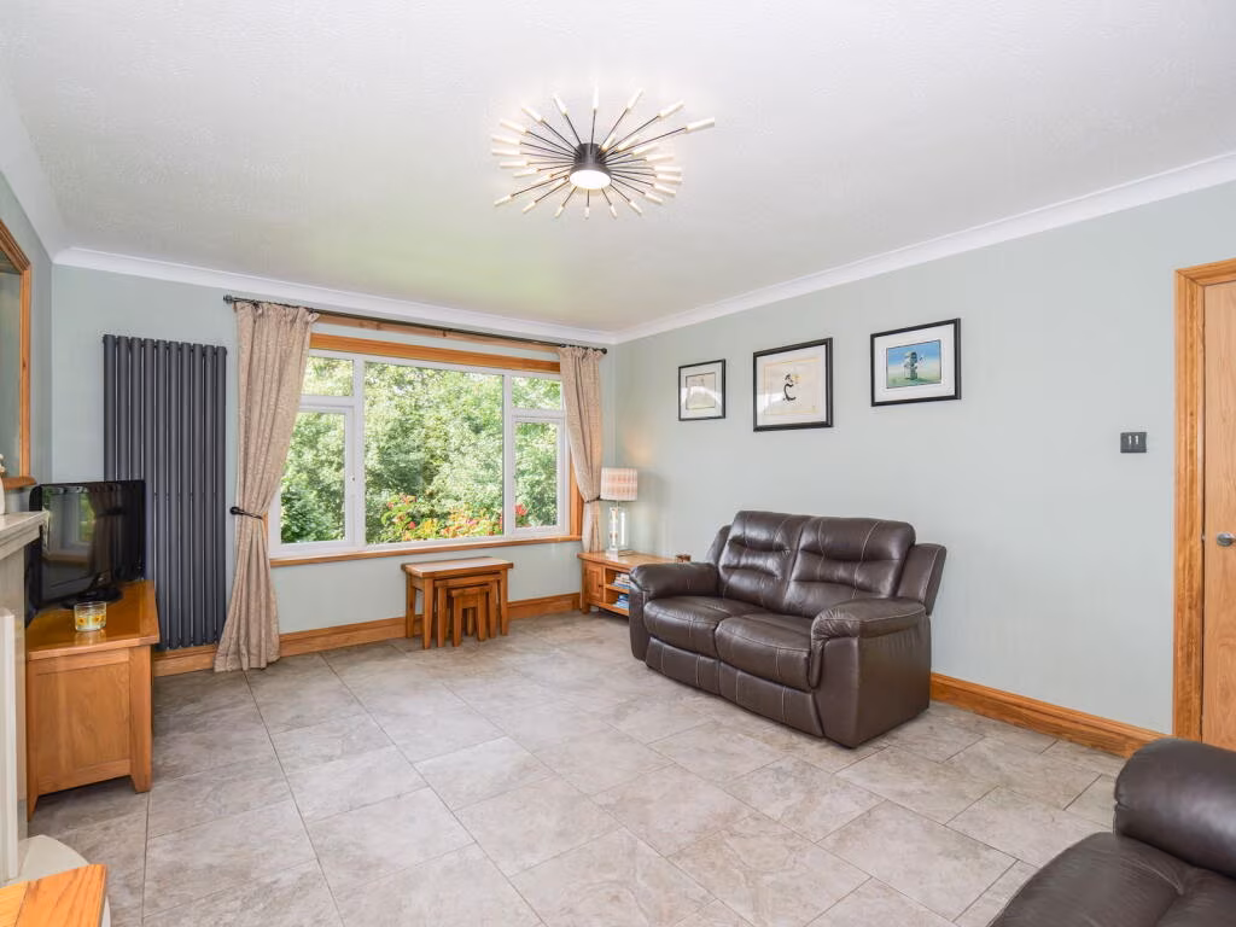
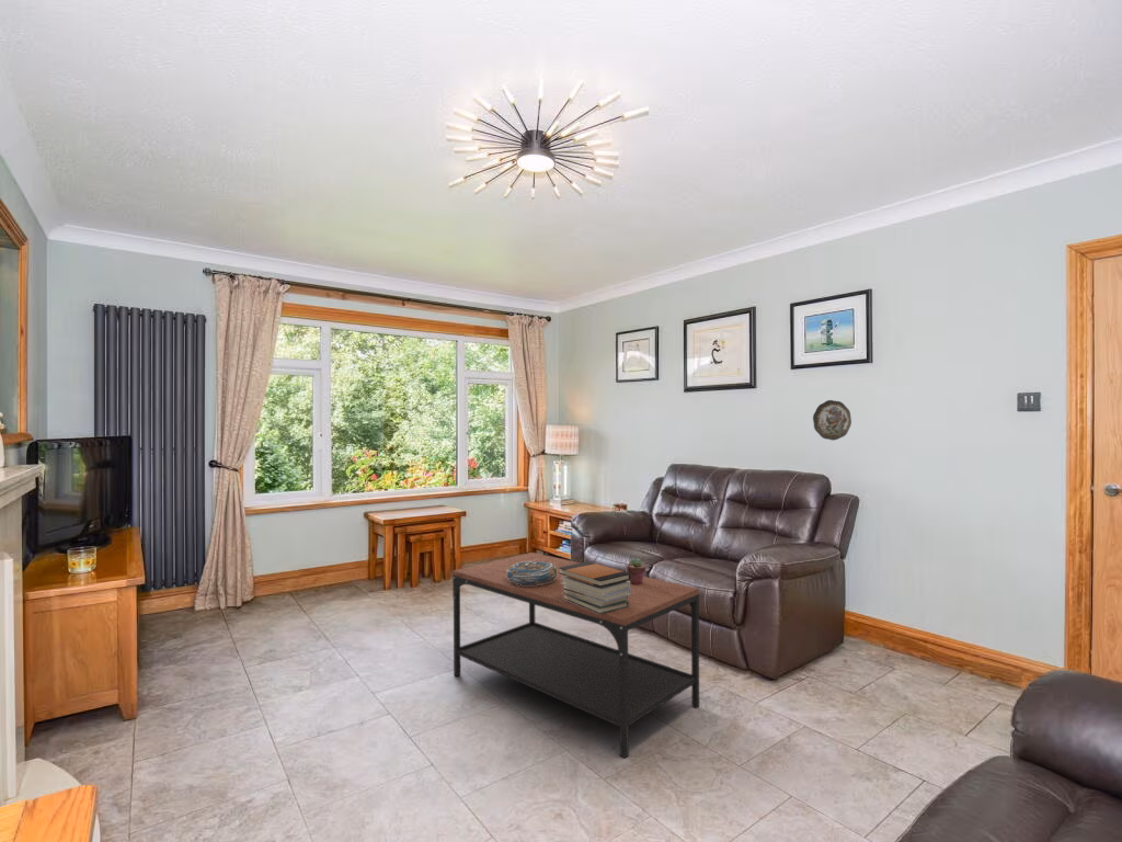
+ decorative bowl (531, 571)
+ coffee table (569, 634)
+ potted succulent (636, 570)
+ decorative plate (832, 420)
+ book stack (594, 585)
